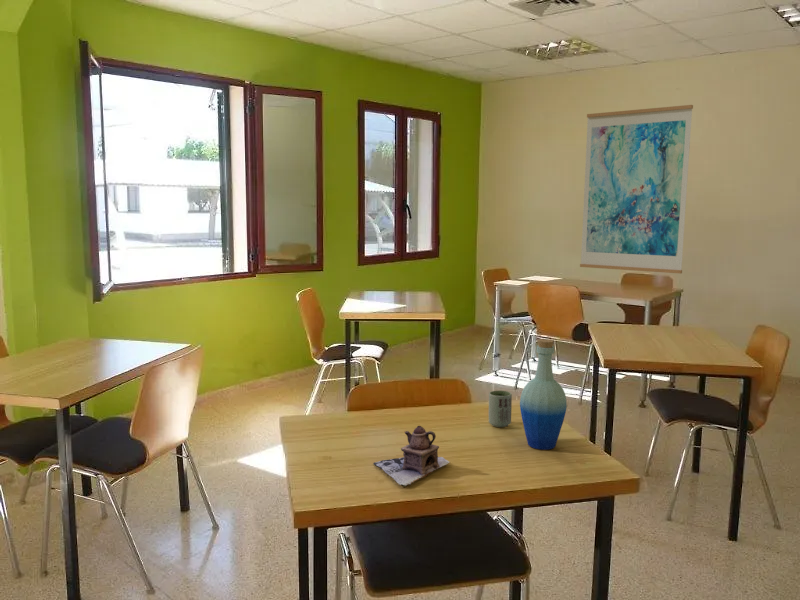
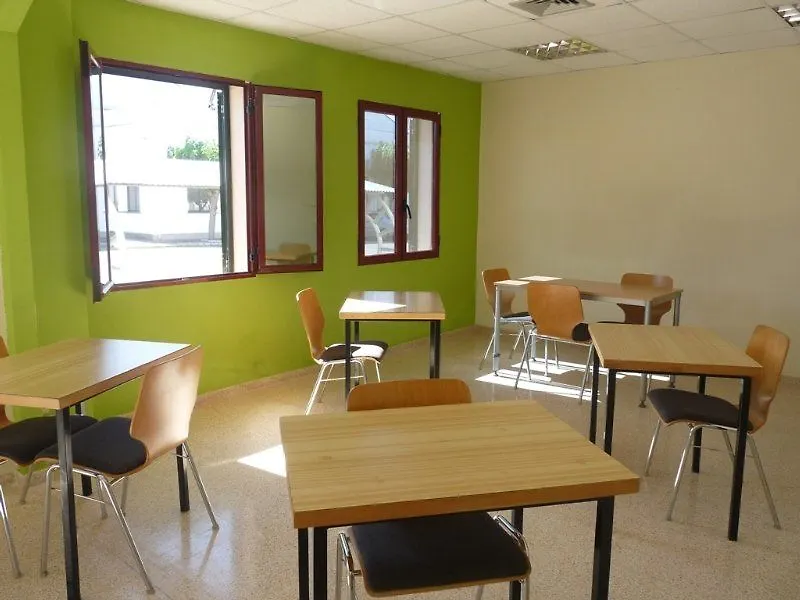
- bottle (543, 393)
- wall art (632, 191)
- cup (500, 408)
- teapot (417, 447)
